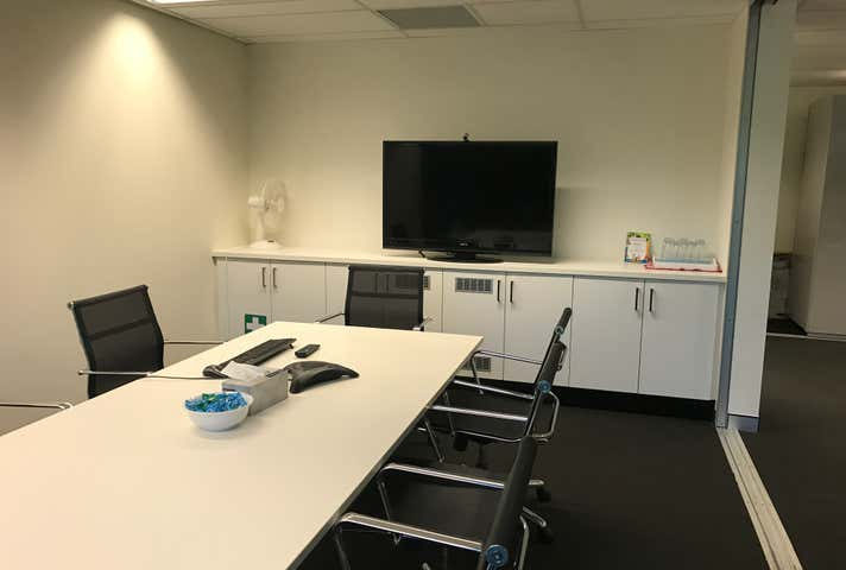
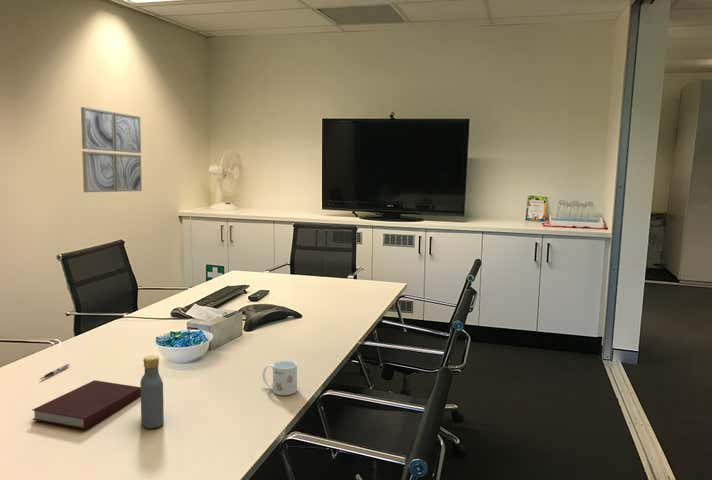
+ mug (279, 377)
+ notebook (90, 402)
+ wall art (113, 153)
+ vodka (151, 390)
+ pen (55, 371)
